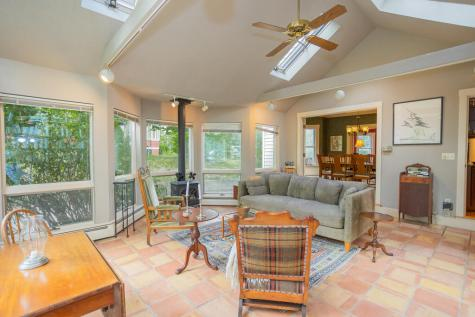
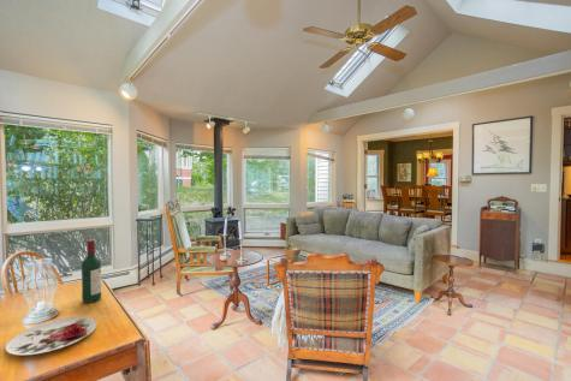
+ plate (54, 333)
+ wine bottle (91, 269)
